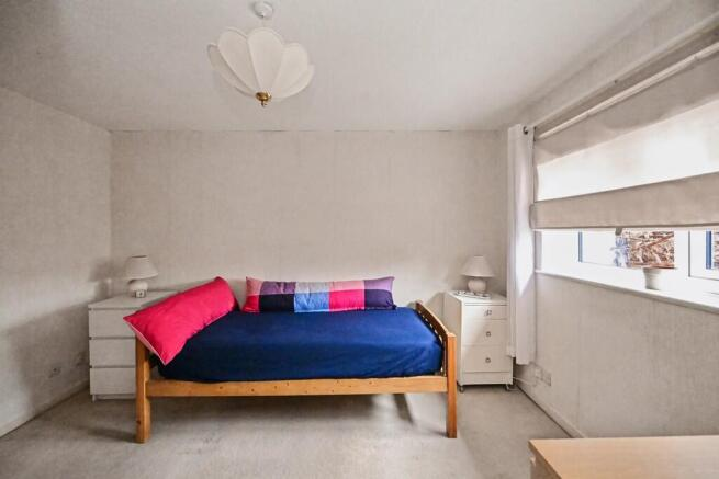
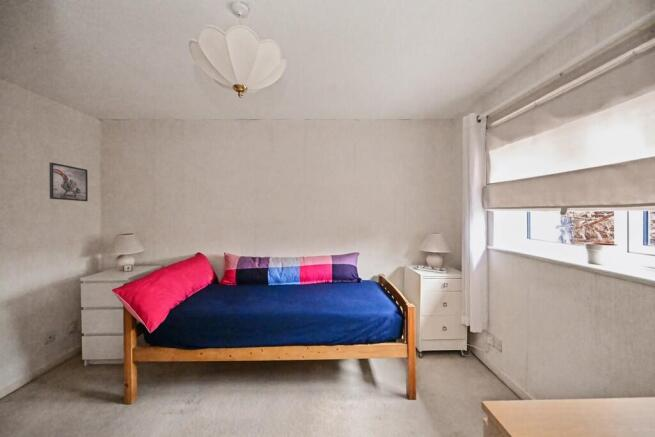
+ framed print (69, 183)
